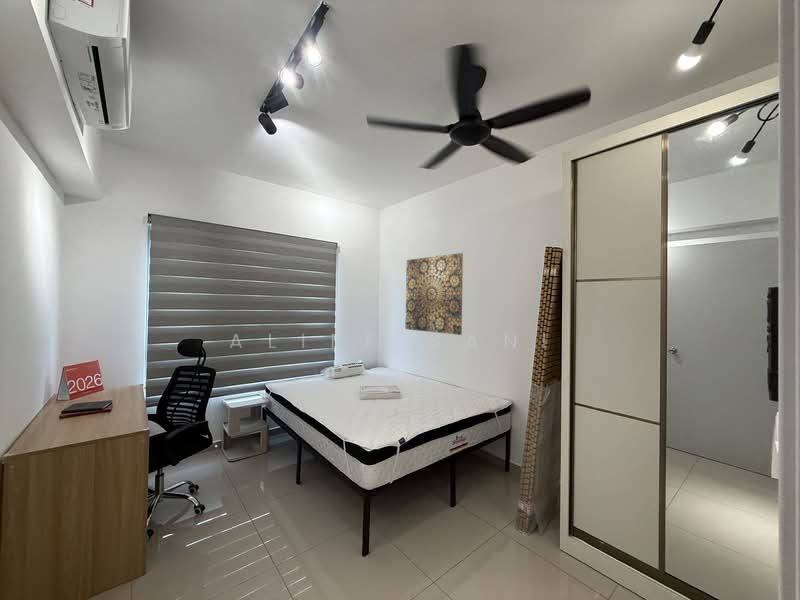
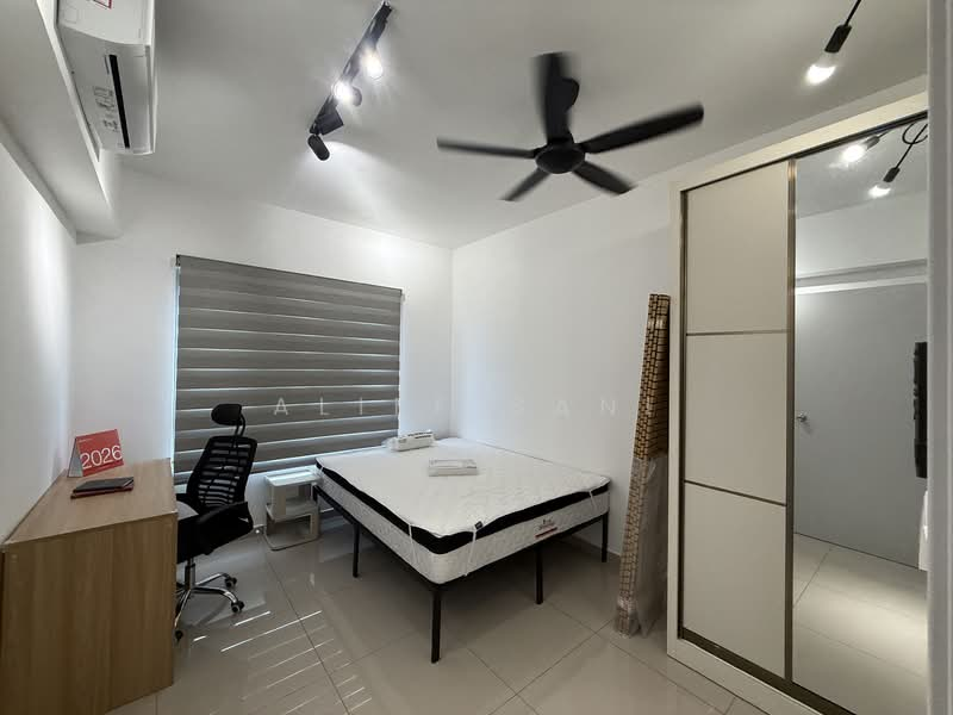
- wall art (431, 294)
